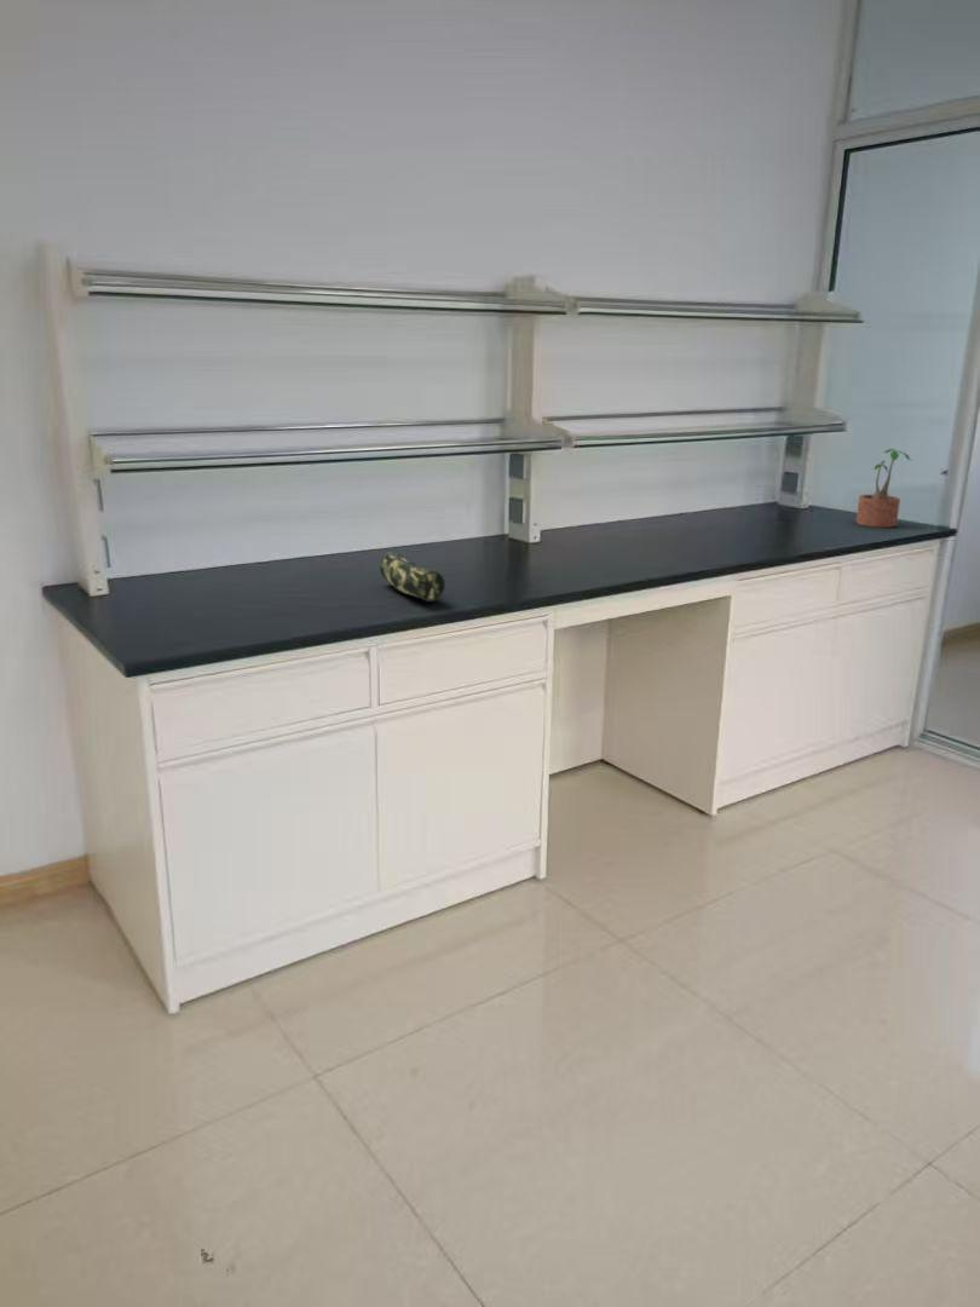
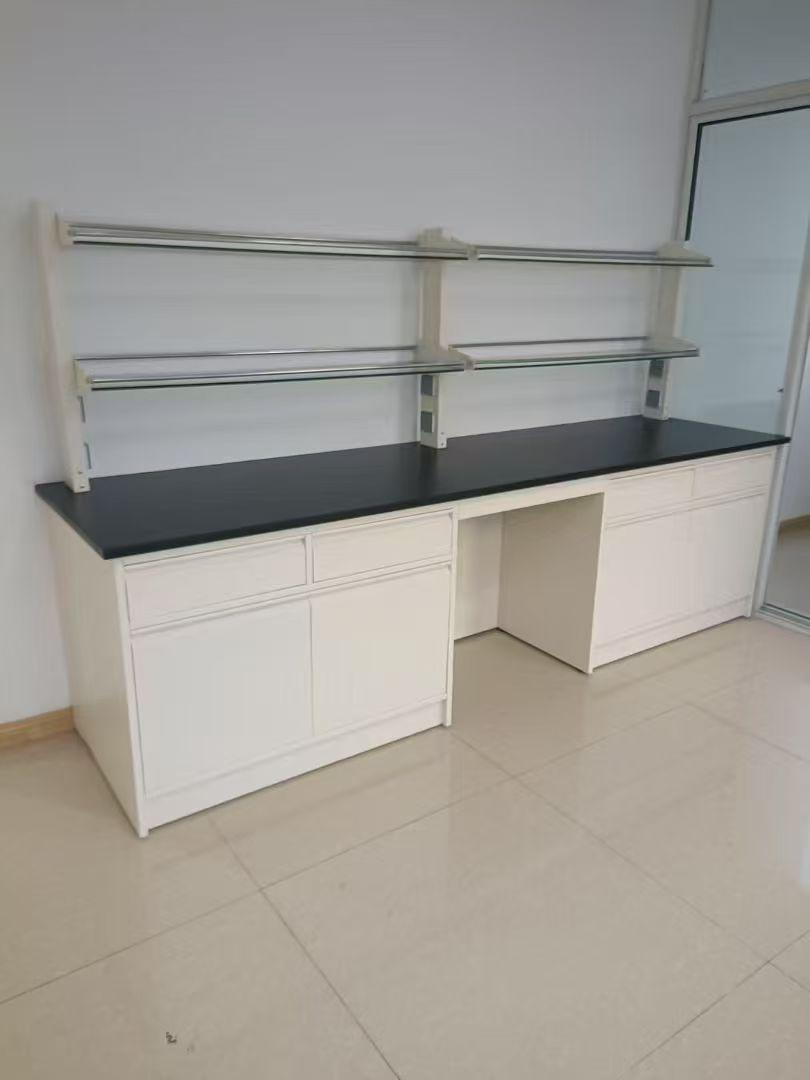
- pencil case (410, 576)
- potted plant (886, 486)
